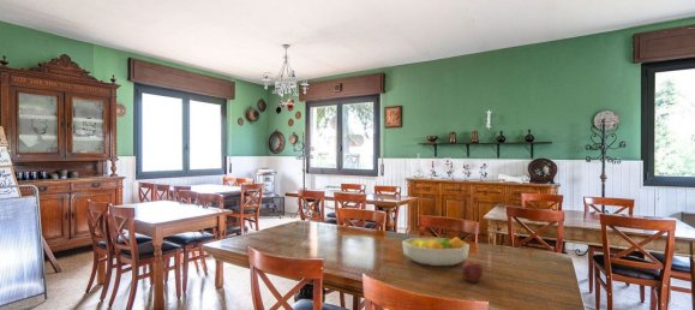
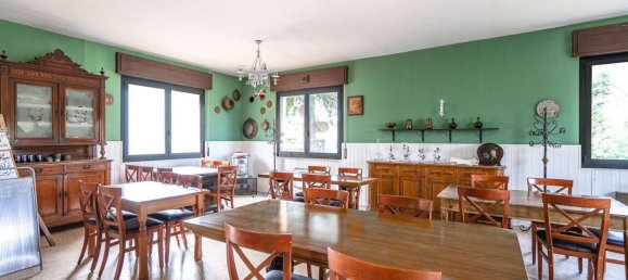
- fruit bowl (435, 248)
- apple (472, 270)
